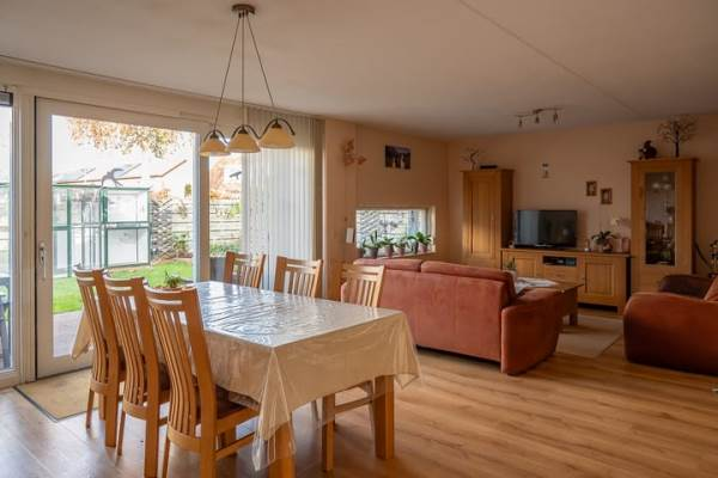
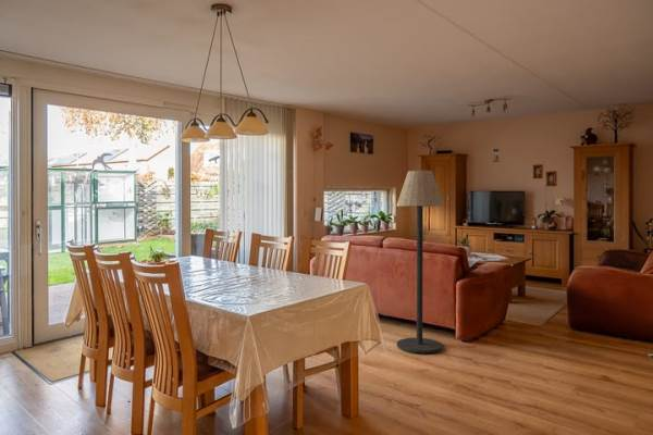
+ floor lamp (419, 259)
